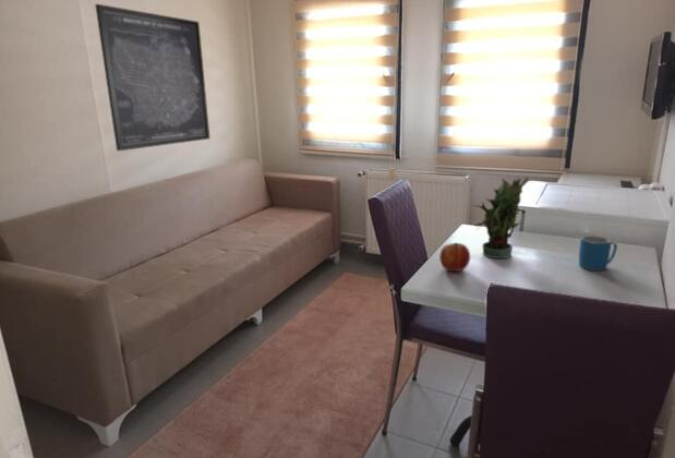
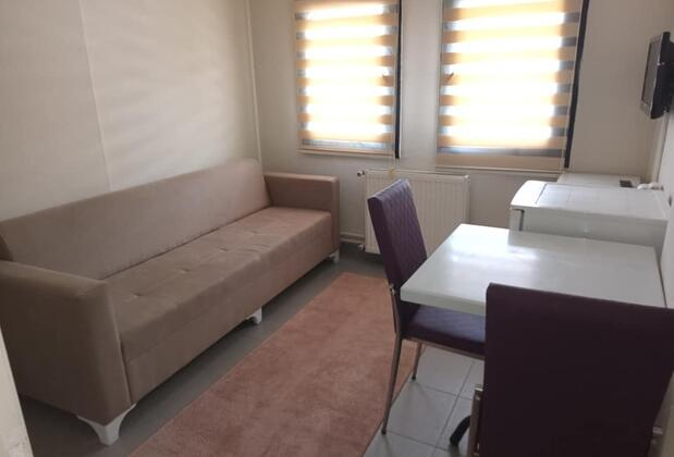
- apple (455, 255)
- wall art (160, 81)
- mug (599, 252)
- potted plant (502, 216)
